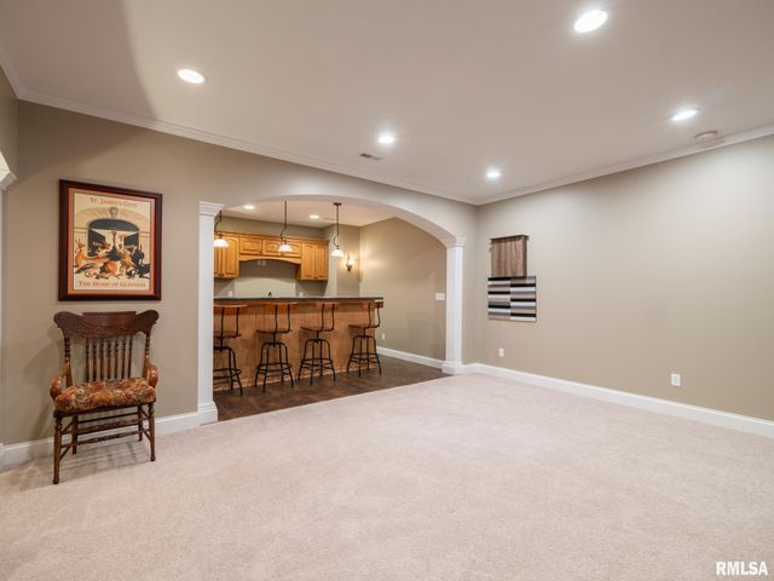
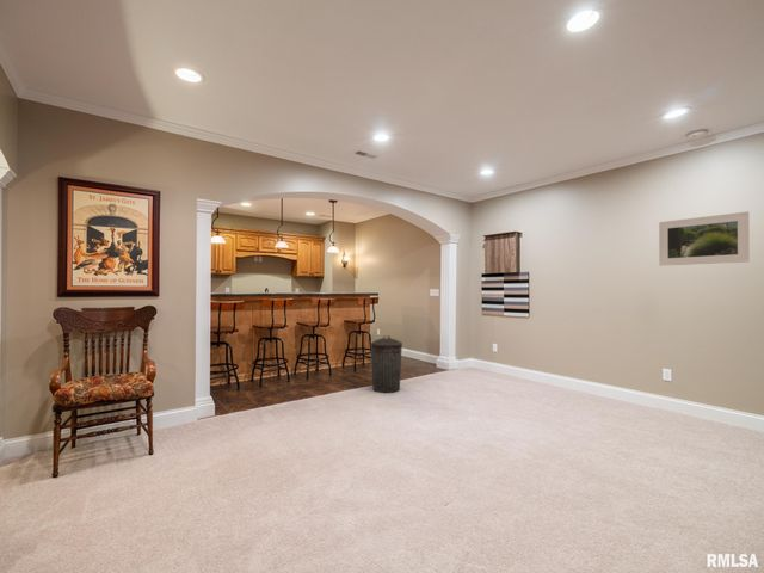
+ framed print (701, 240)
+ trash can (386, 362)
